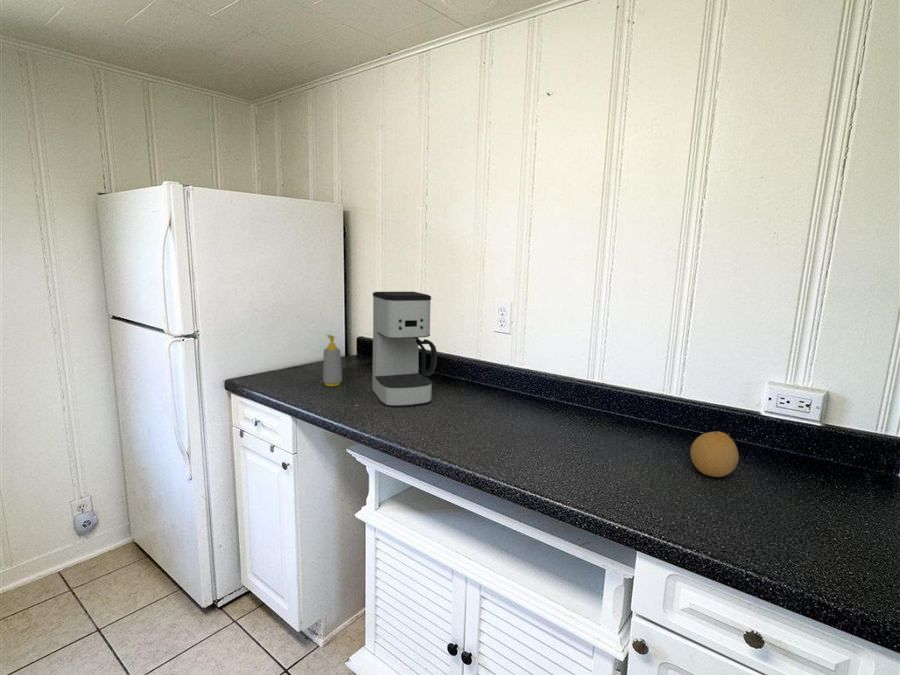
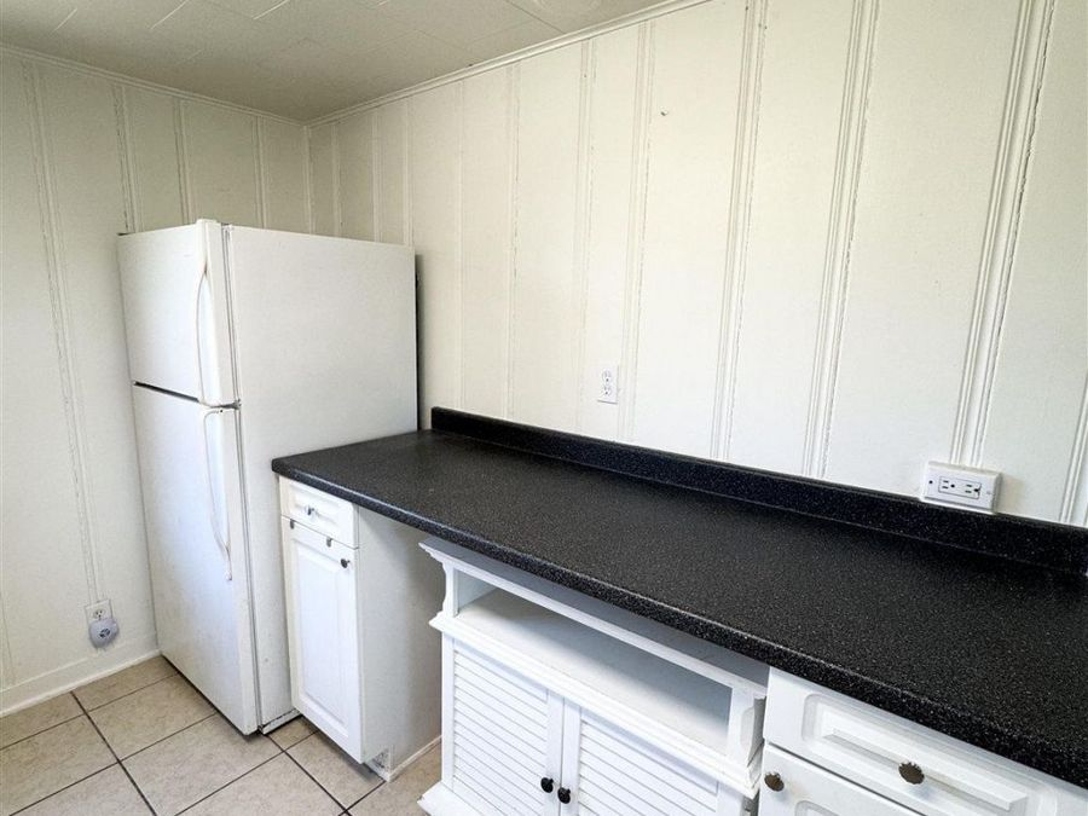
- fruit (714, 453)
- soap bottle (332, 360)
- coffee maker (407, 346)
